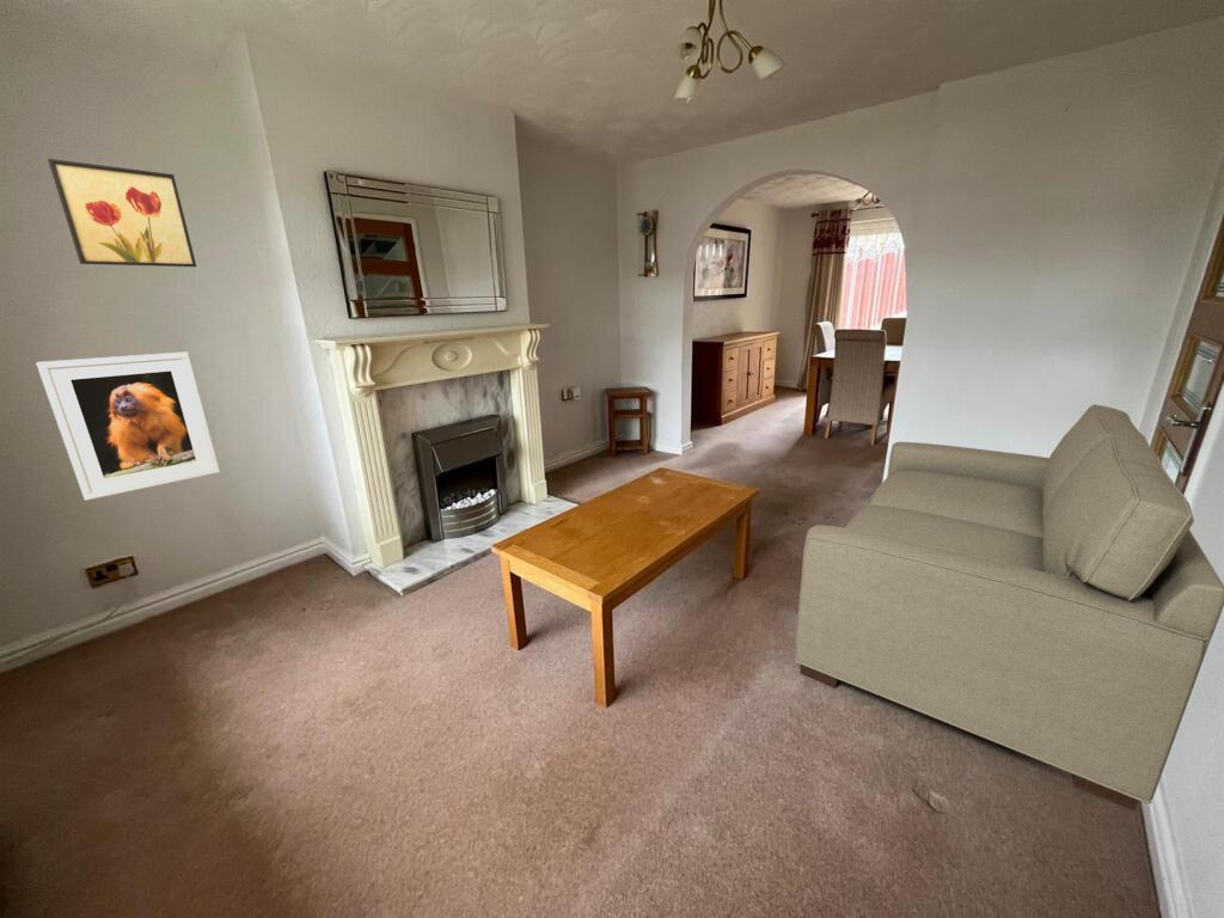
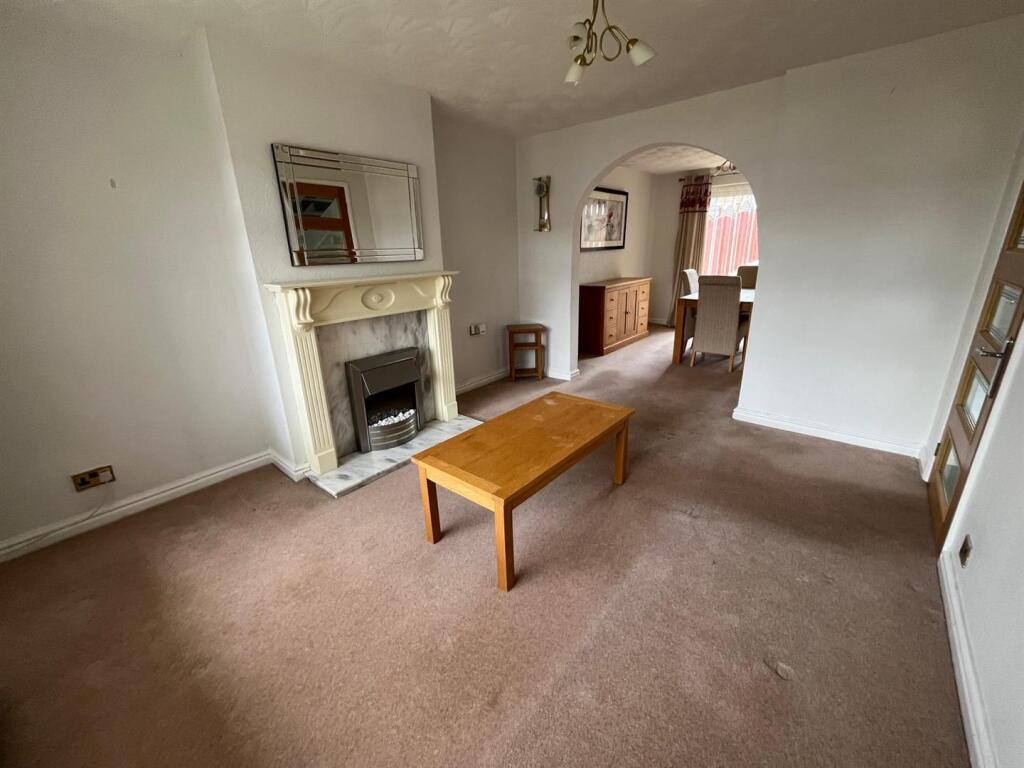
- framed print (137, 423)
- sofa (981, 527)
- wall art (128, 218)
